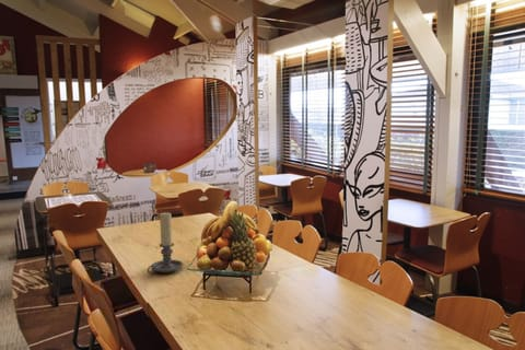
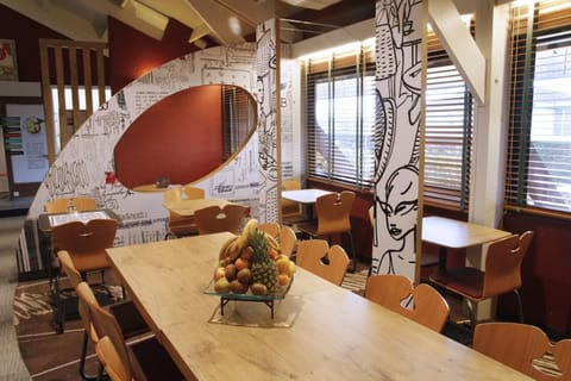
- candle holder (163, 241)
